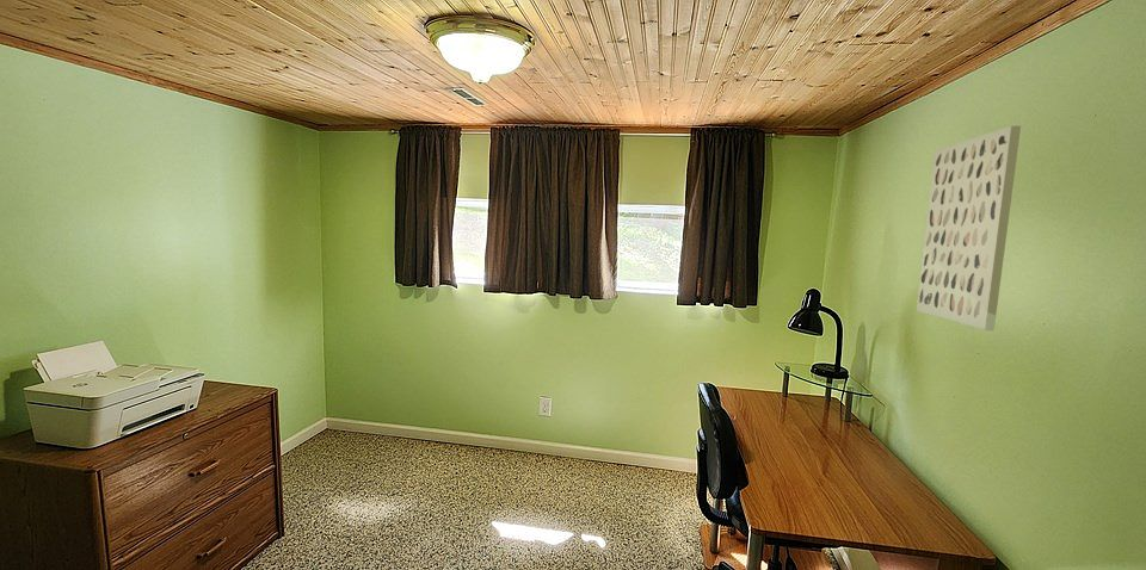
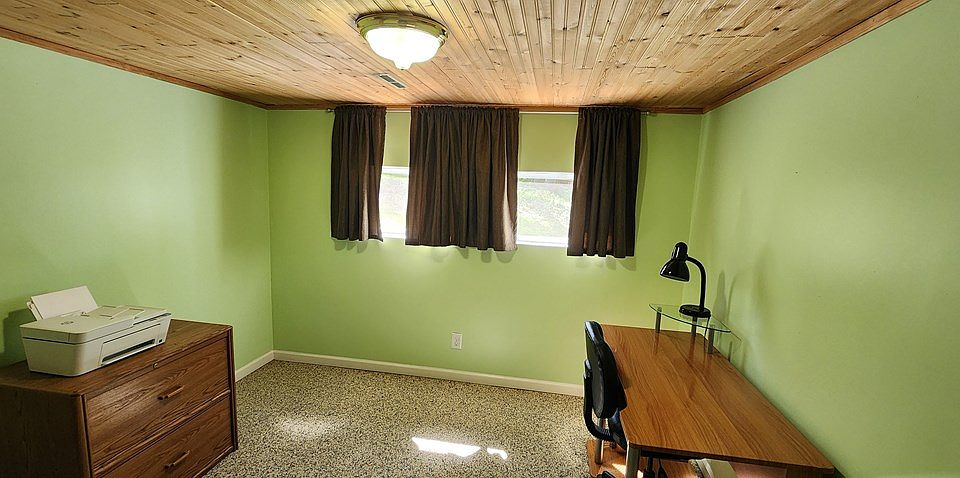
- wall art (961, 230)
